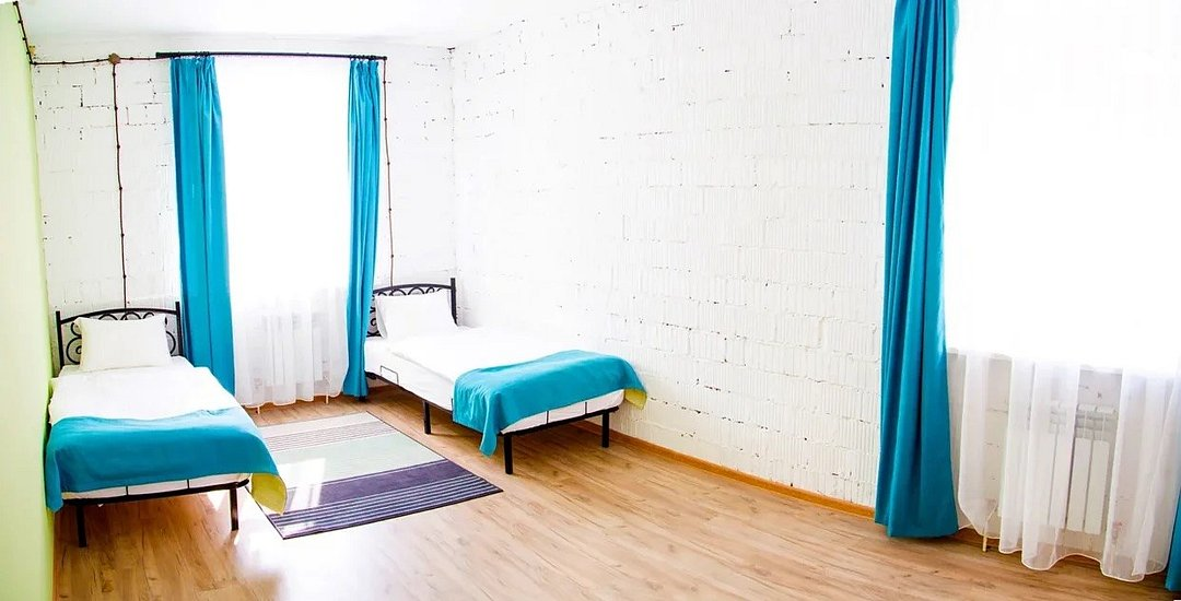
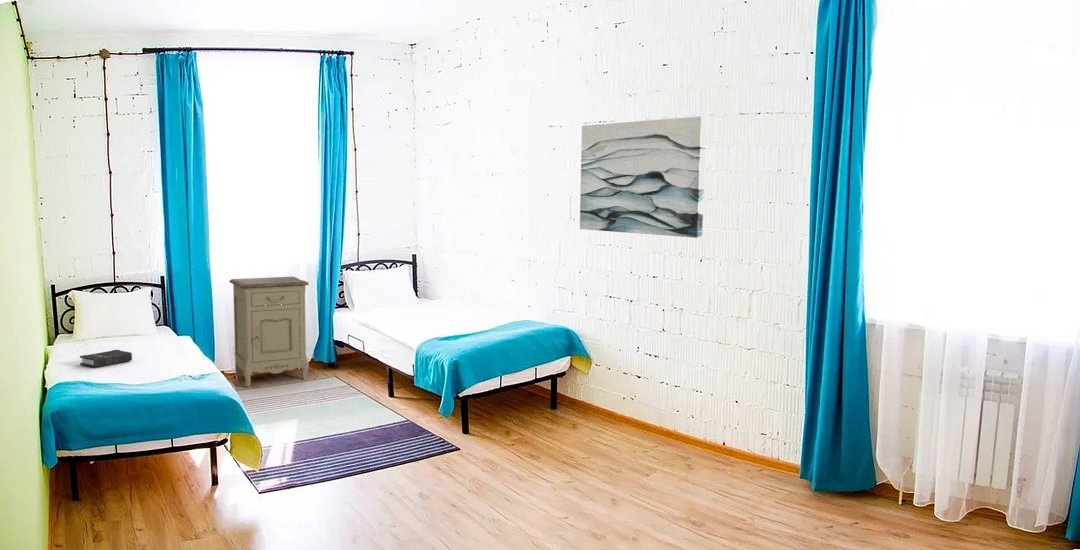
+ hardback book (106, 358)
+ nightstand (271, 330)
+ wall art (637, 177)
